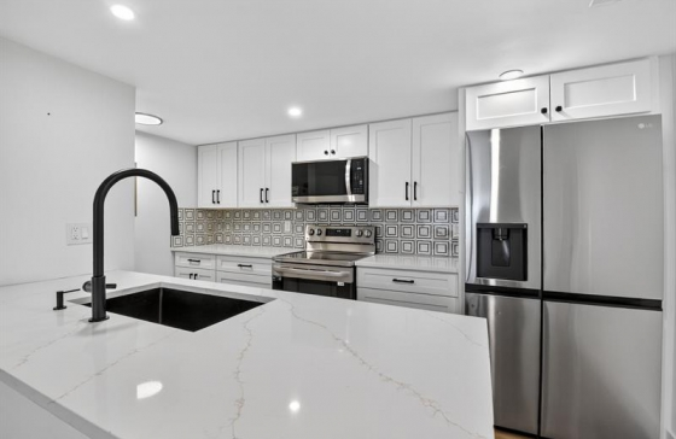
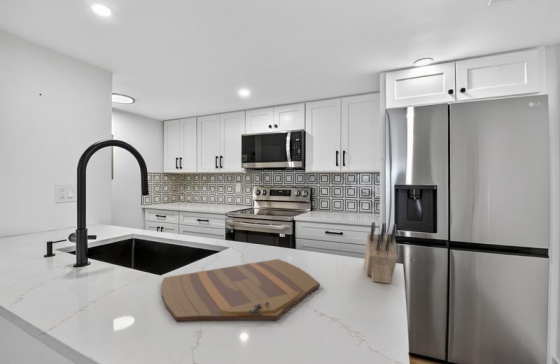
+ knife block (379, 247)
+ cutting board (246, 285)
